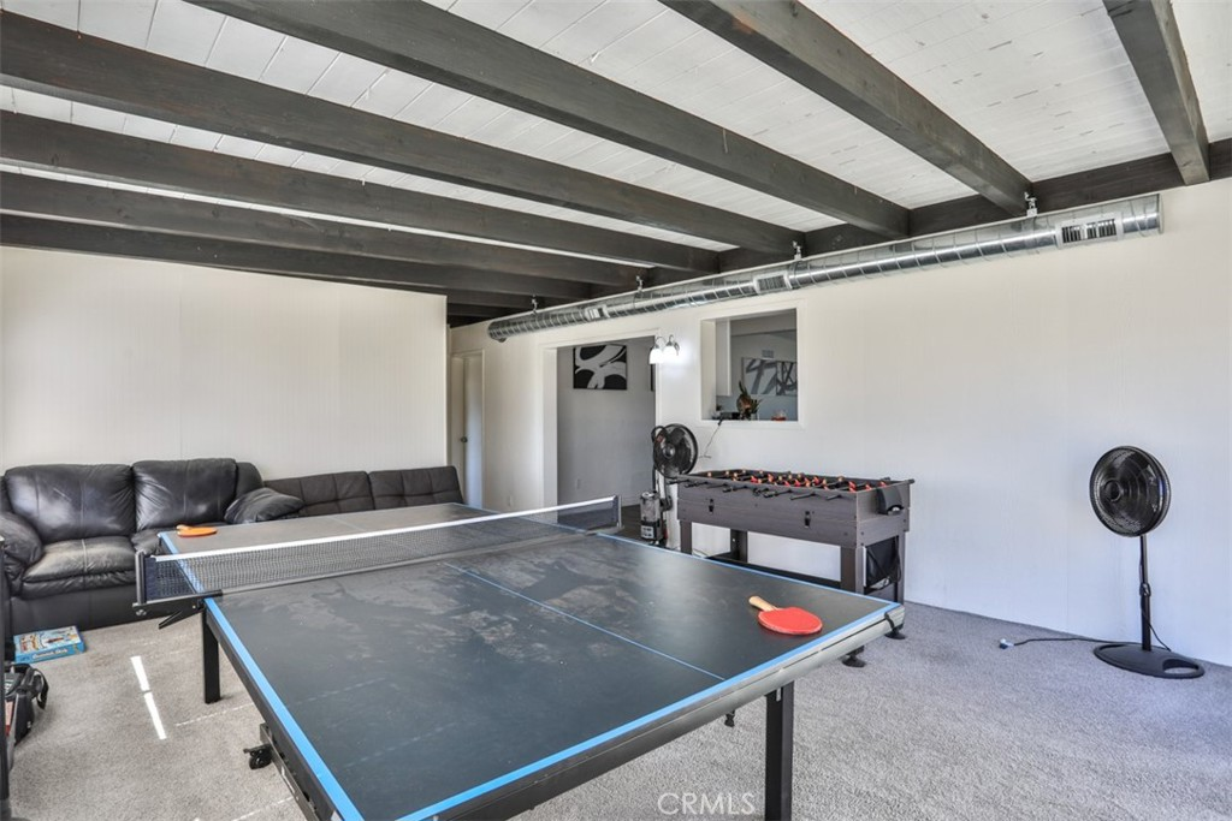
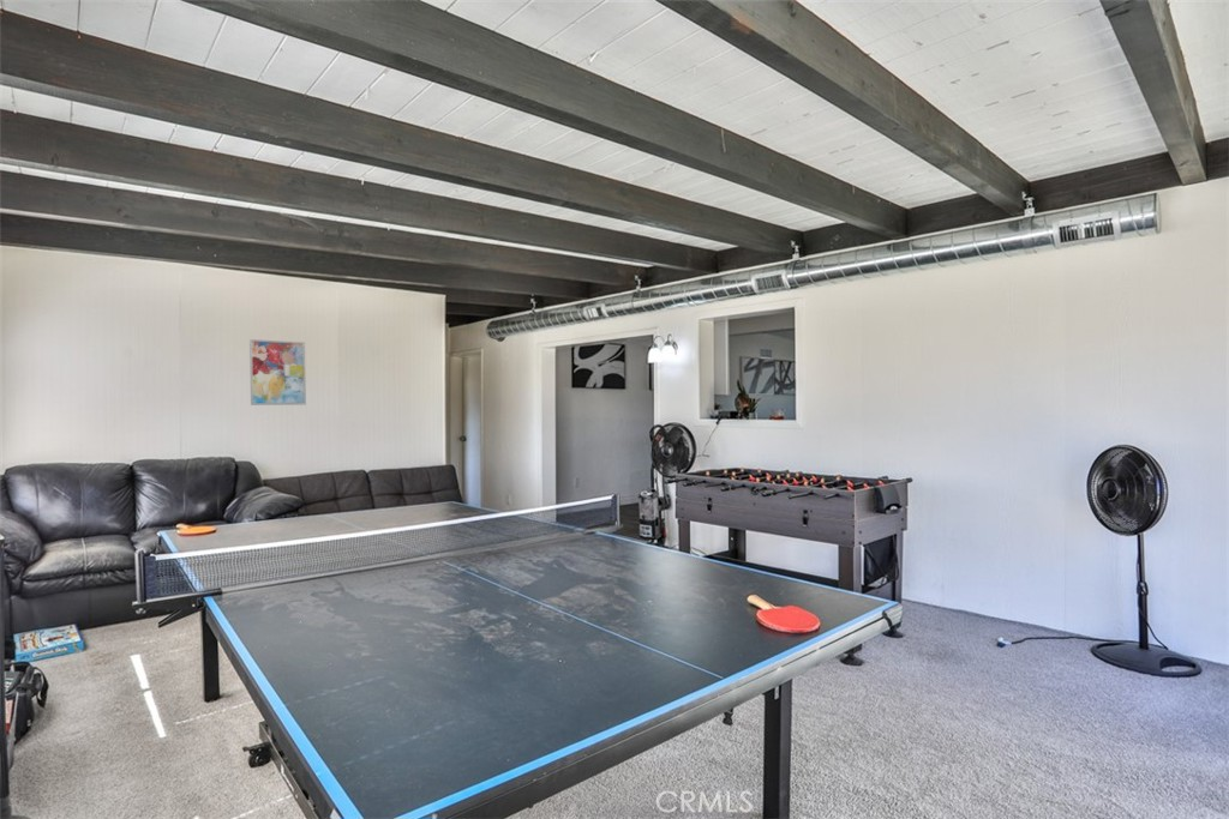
+ wall art (277, 373)
